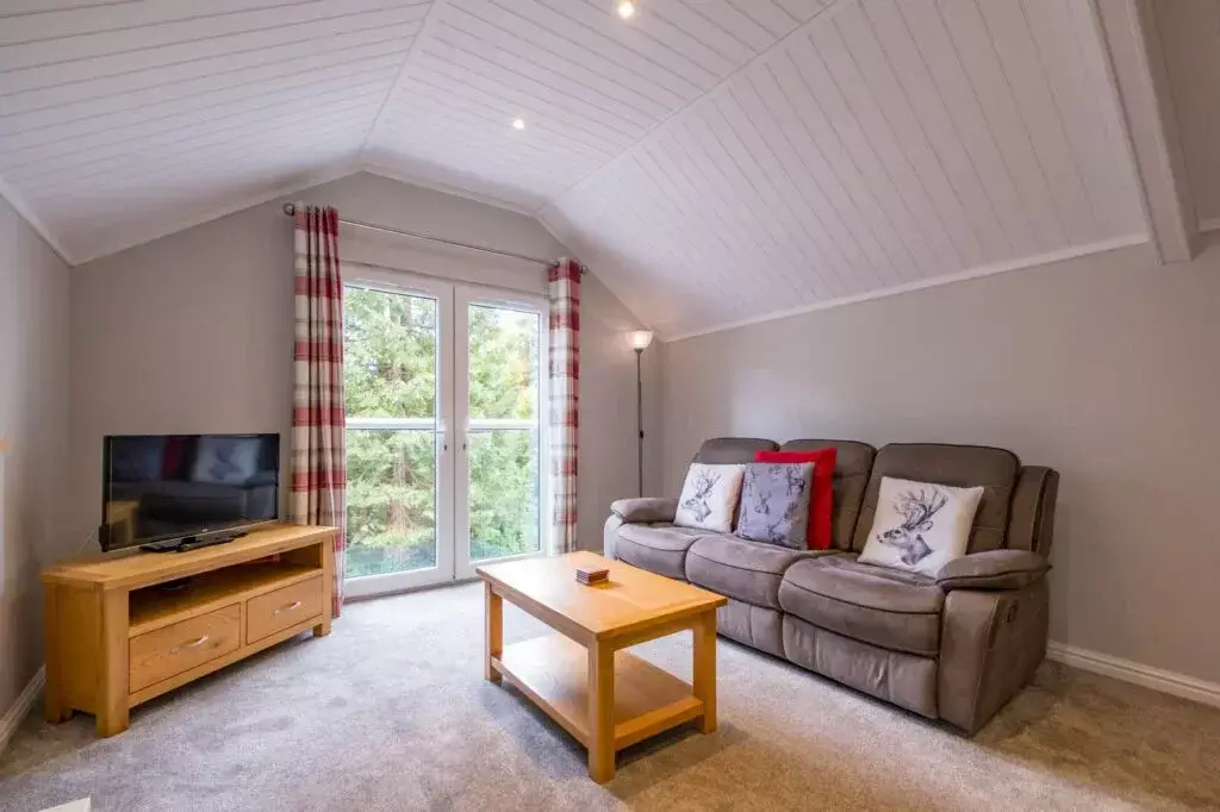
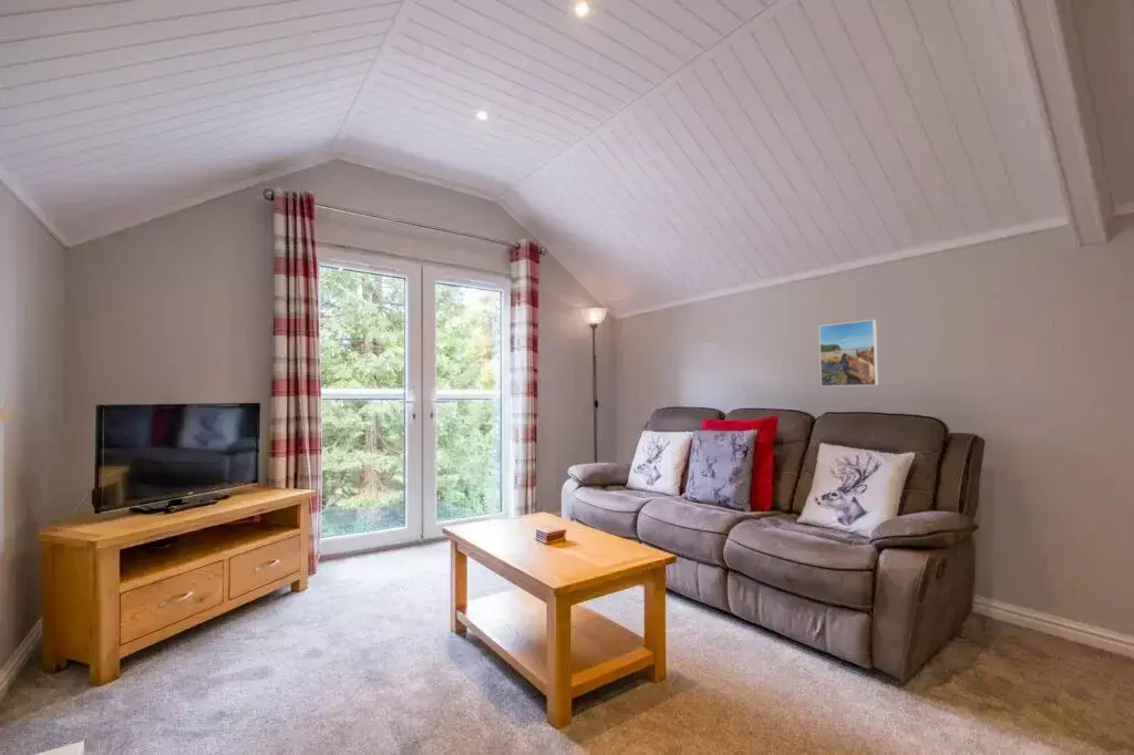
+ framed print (847, 354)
